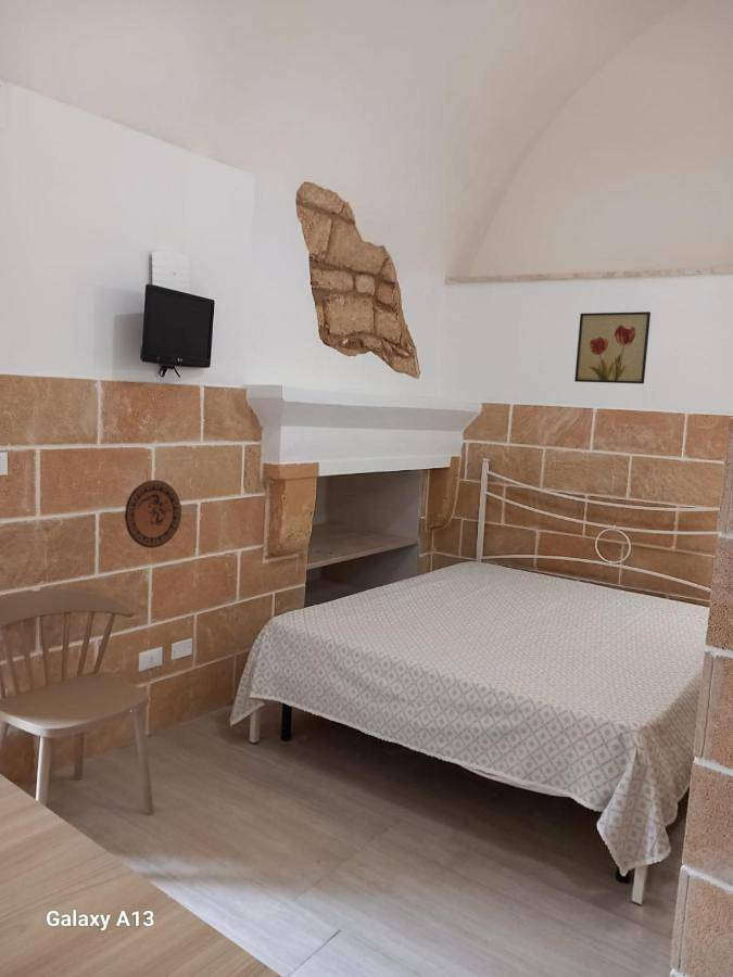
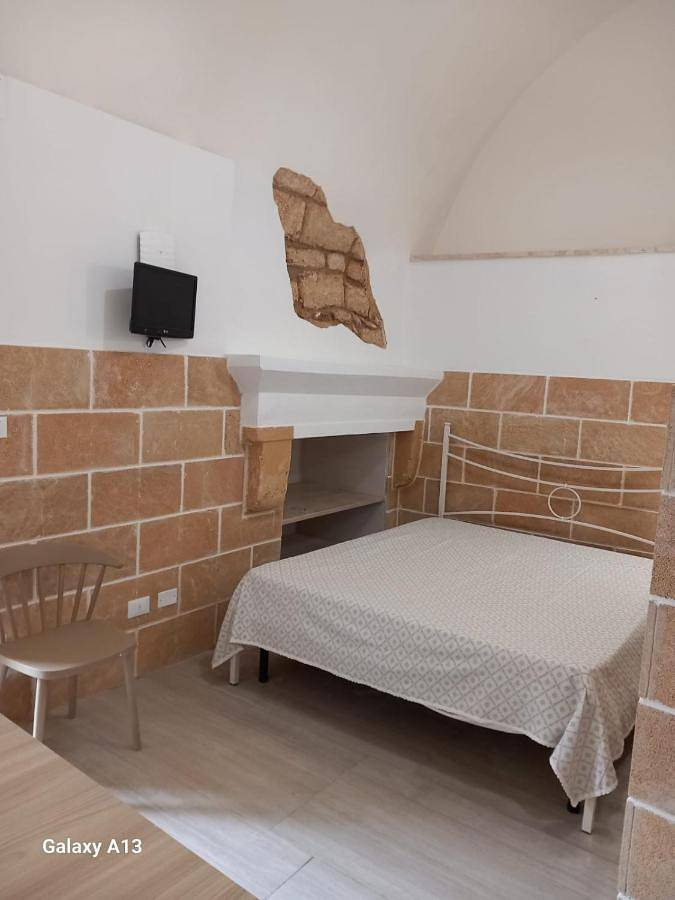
- wall art (611, 347)
- decorative plate (153, 513)
